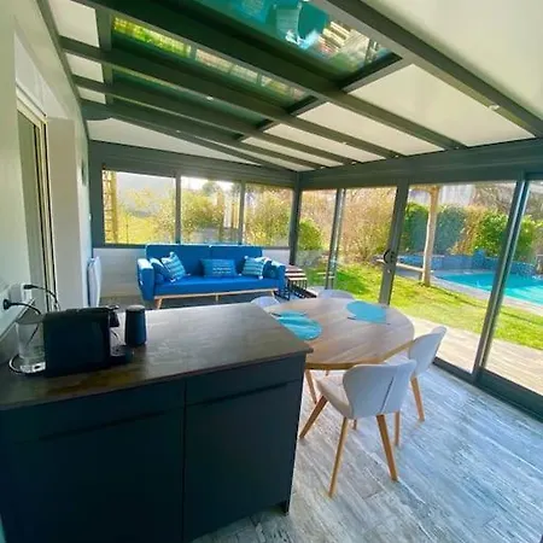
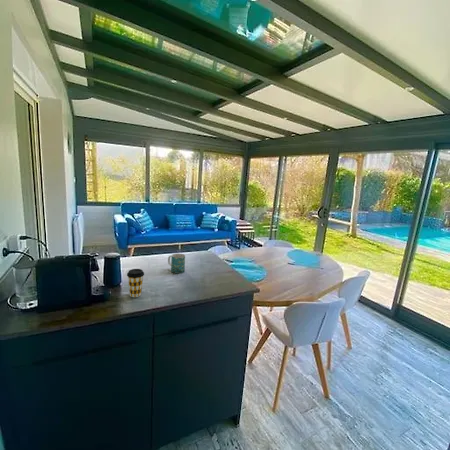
+ mug (175, 262)
+ coffee cup (135, 283)
